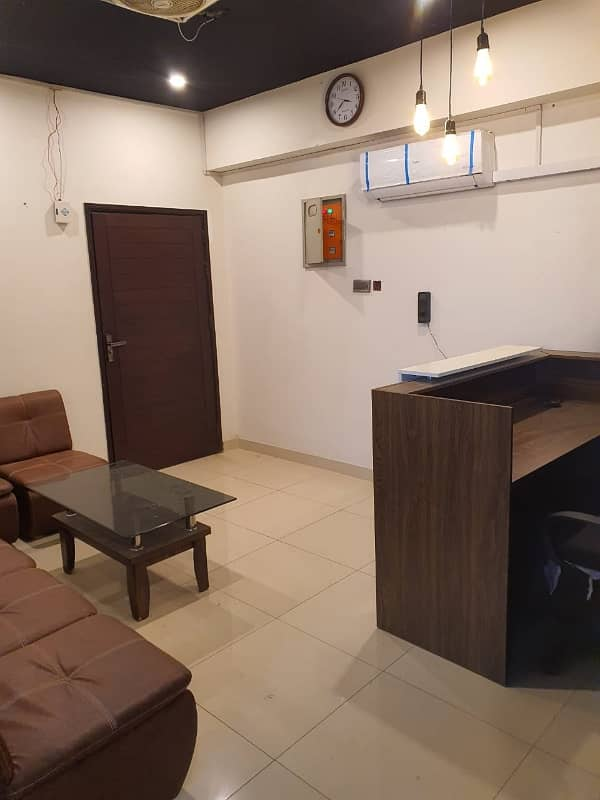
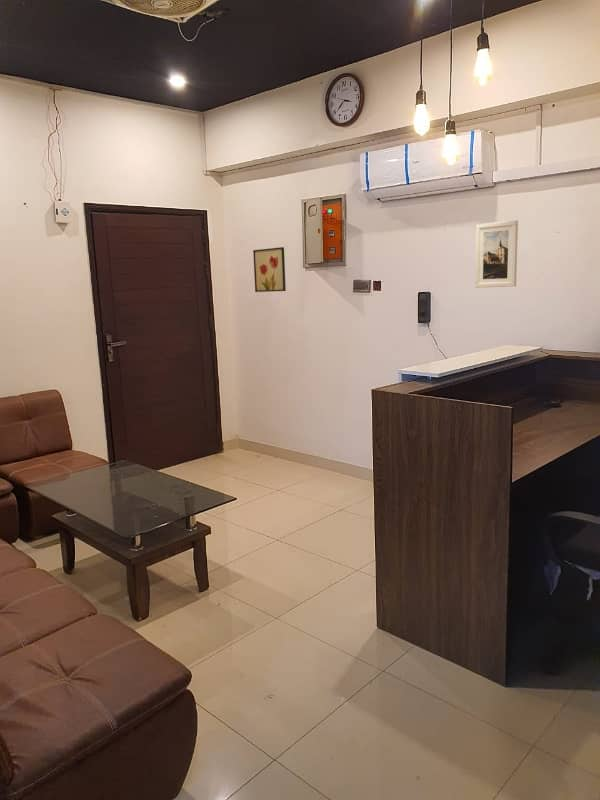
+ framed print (495, 255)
+ wall art (269, 270)
